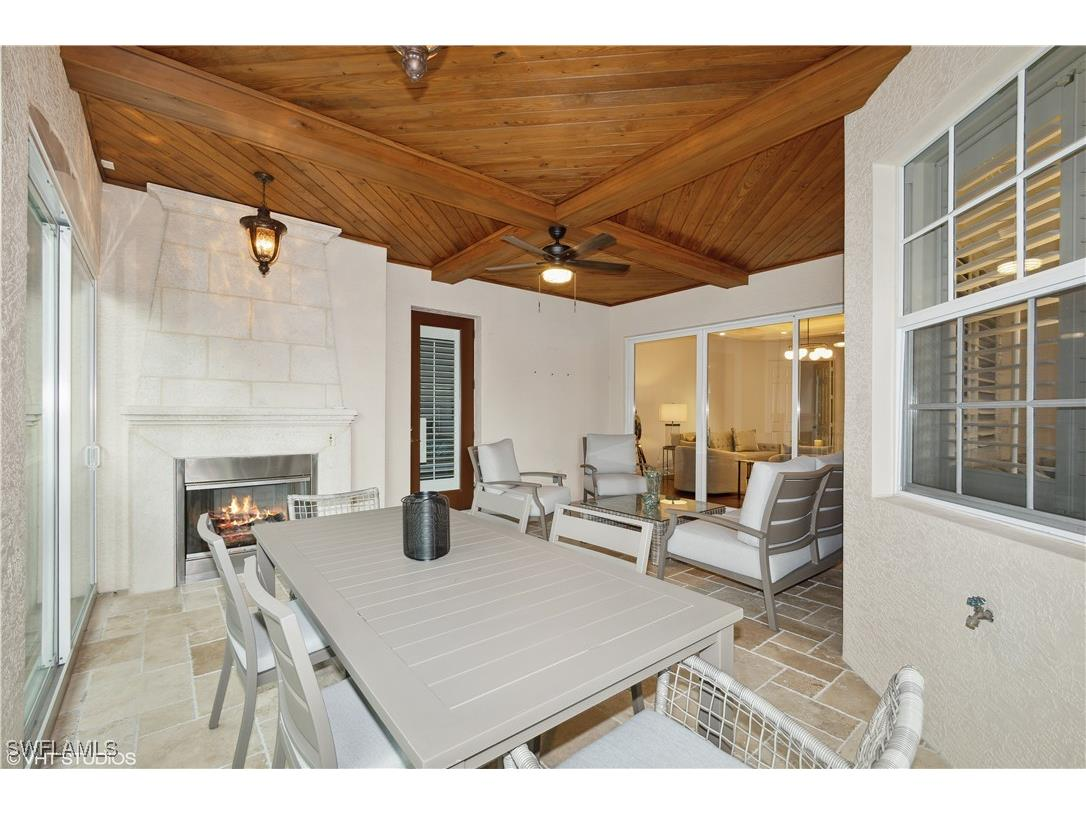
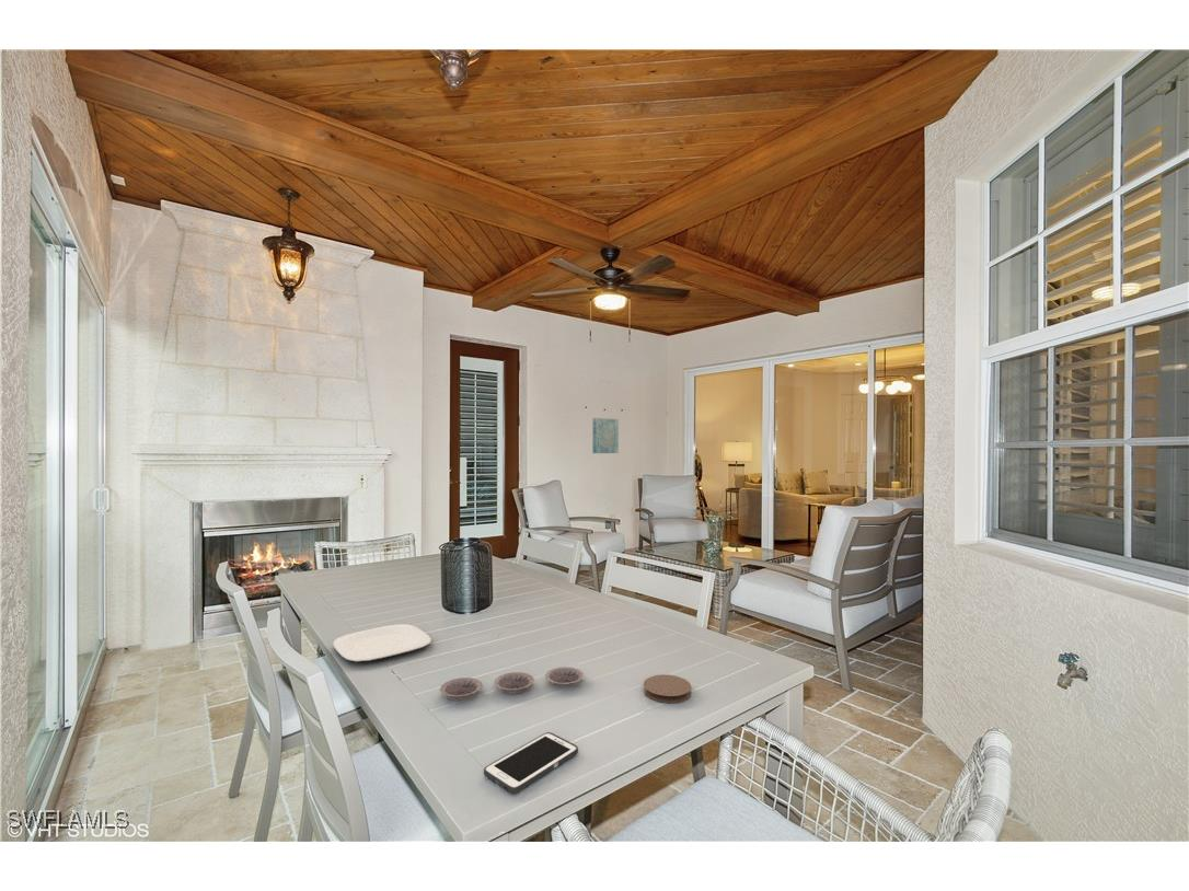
+ plate (382, 643)
+ wall art (605, 436)
+ cell phone (532, 760)
+ coaster (667, 687)
+ plate (513, 684)
